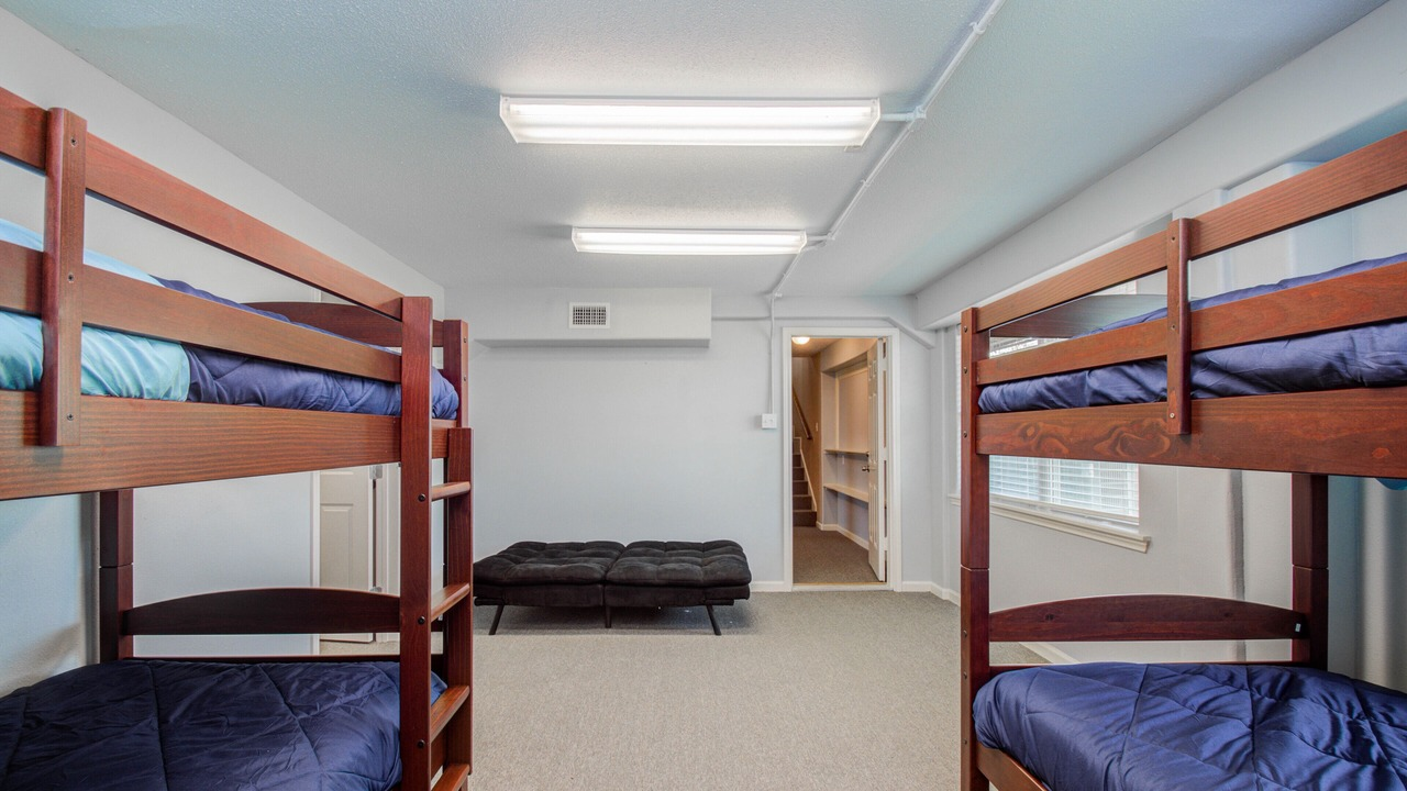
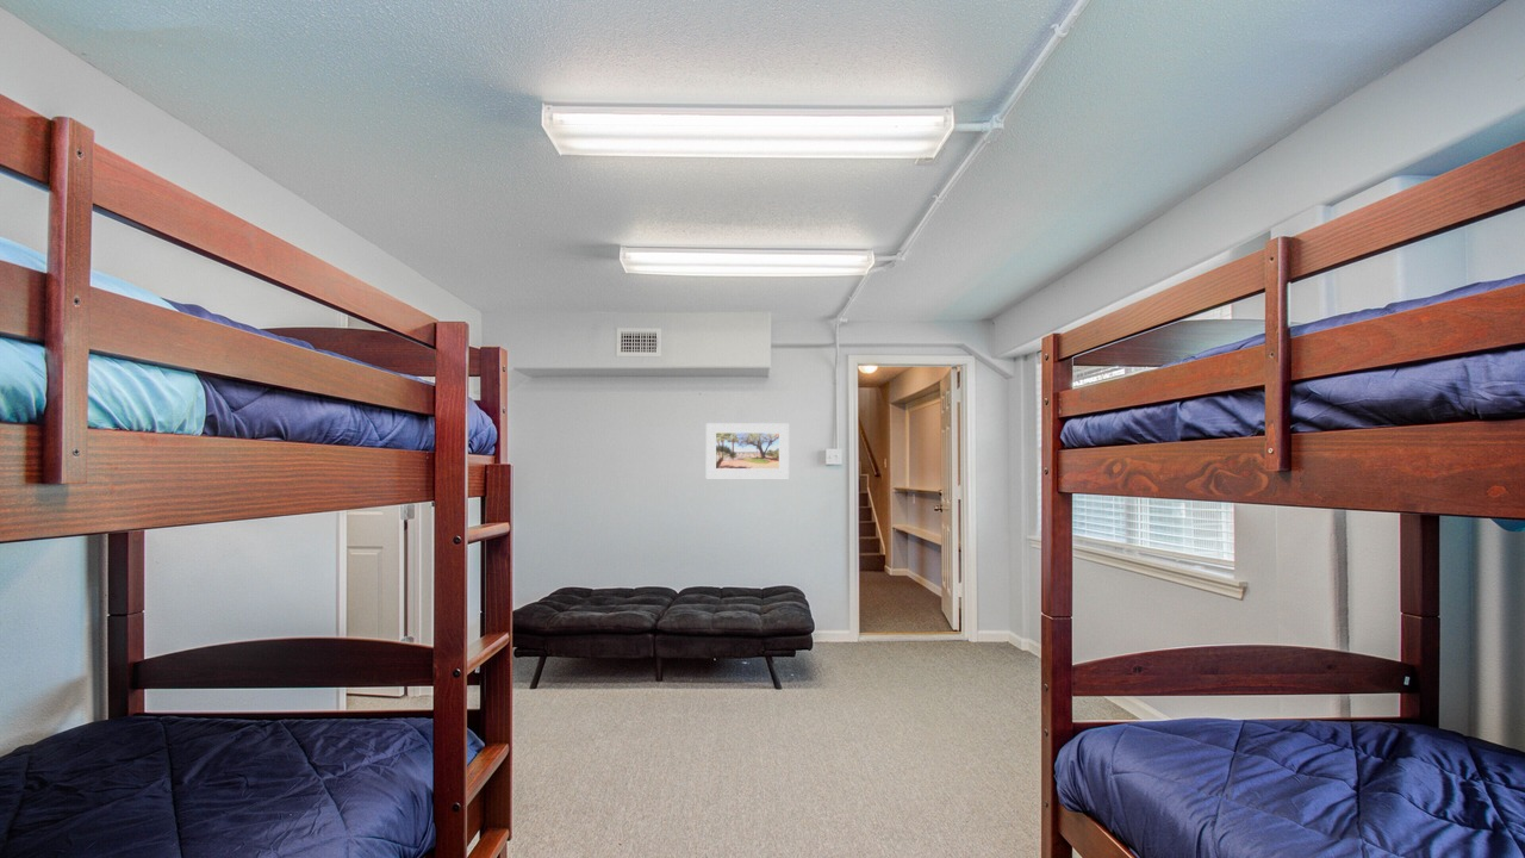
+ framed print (747, 450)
